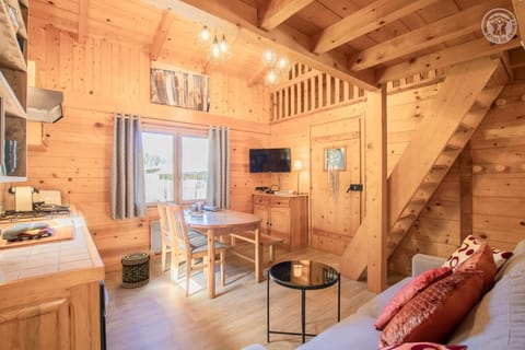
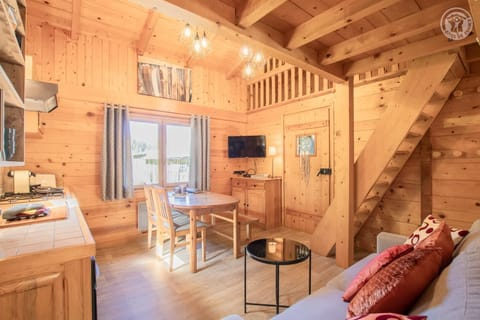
- basket (136, 268)
